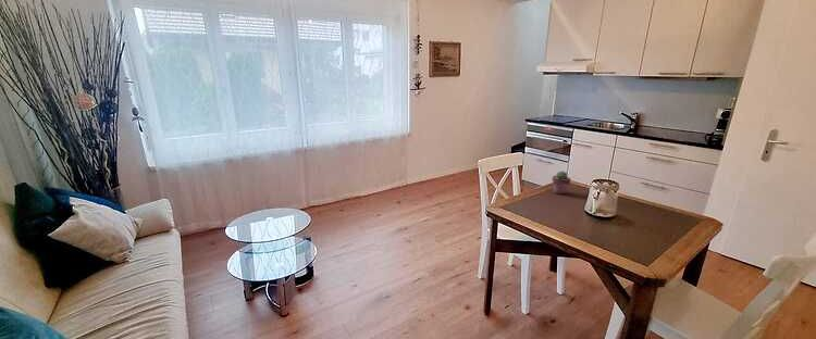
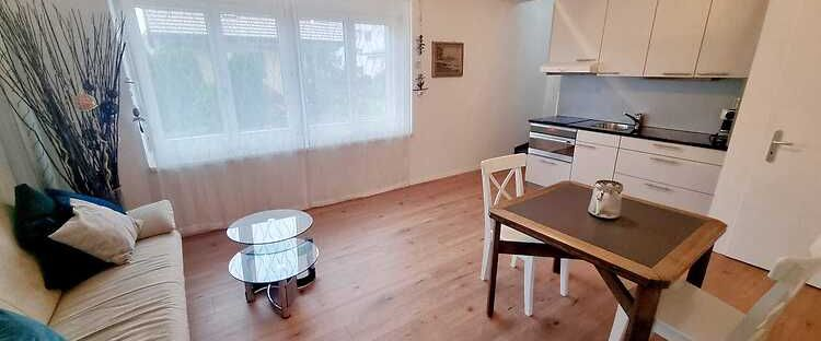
- potted succulent (560, 181)
